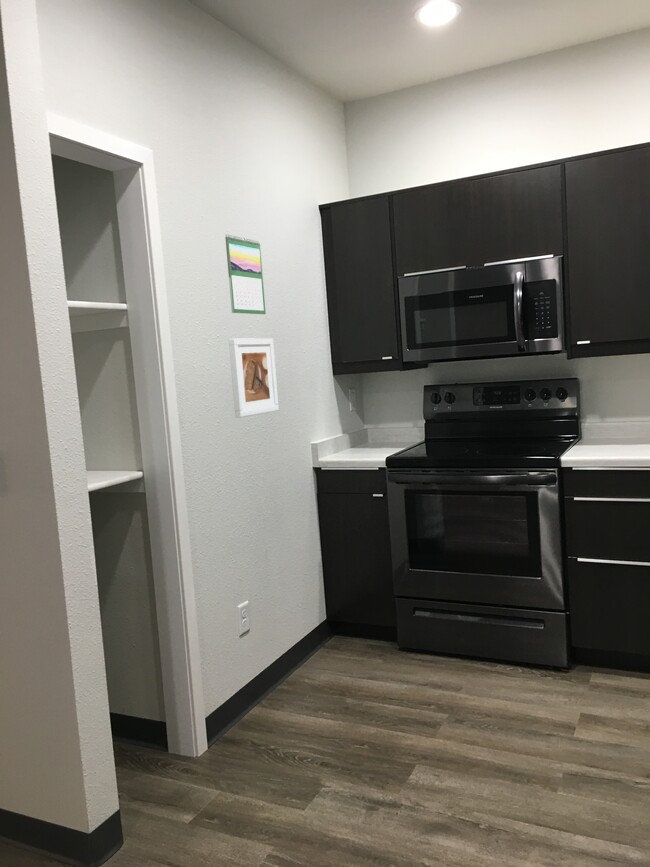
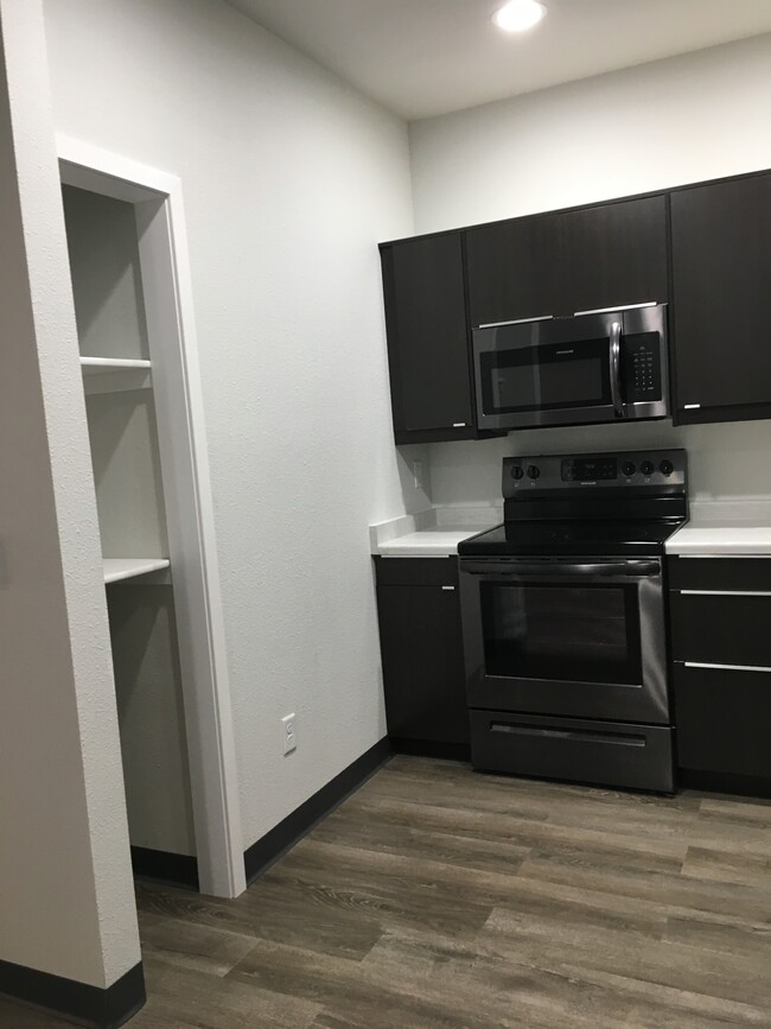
- calendar (246, 275)
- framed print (254, 376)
